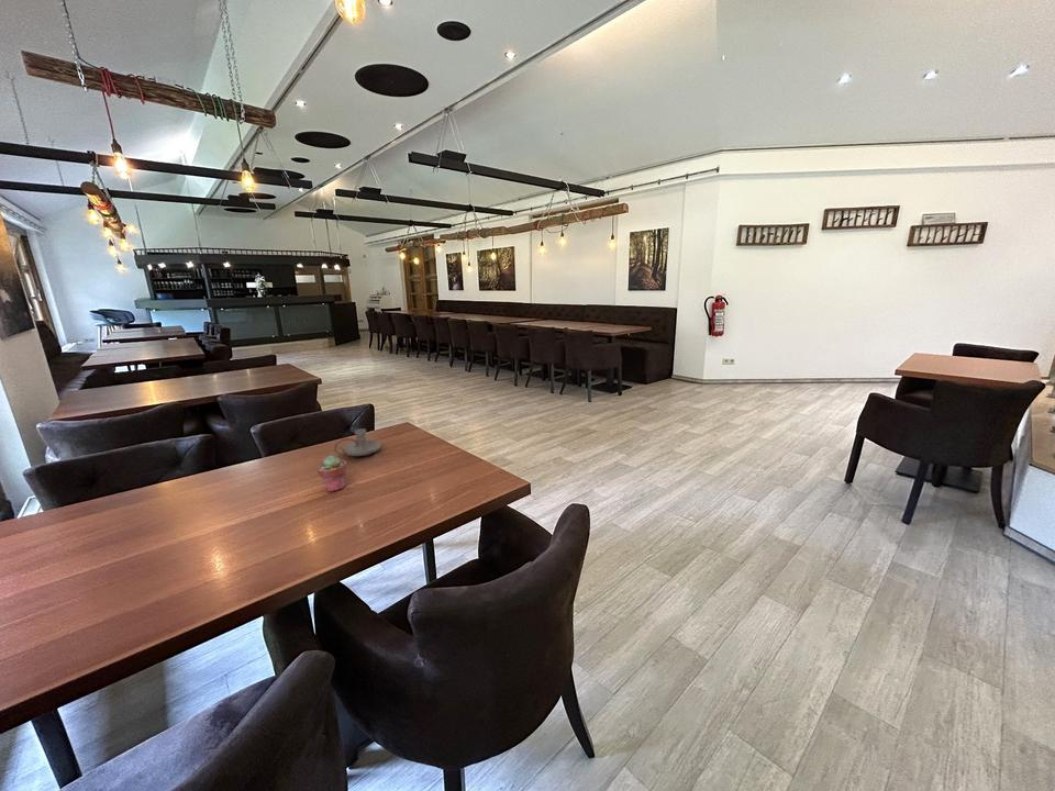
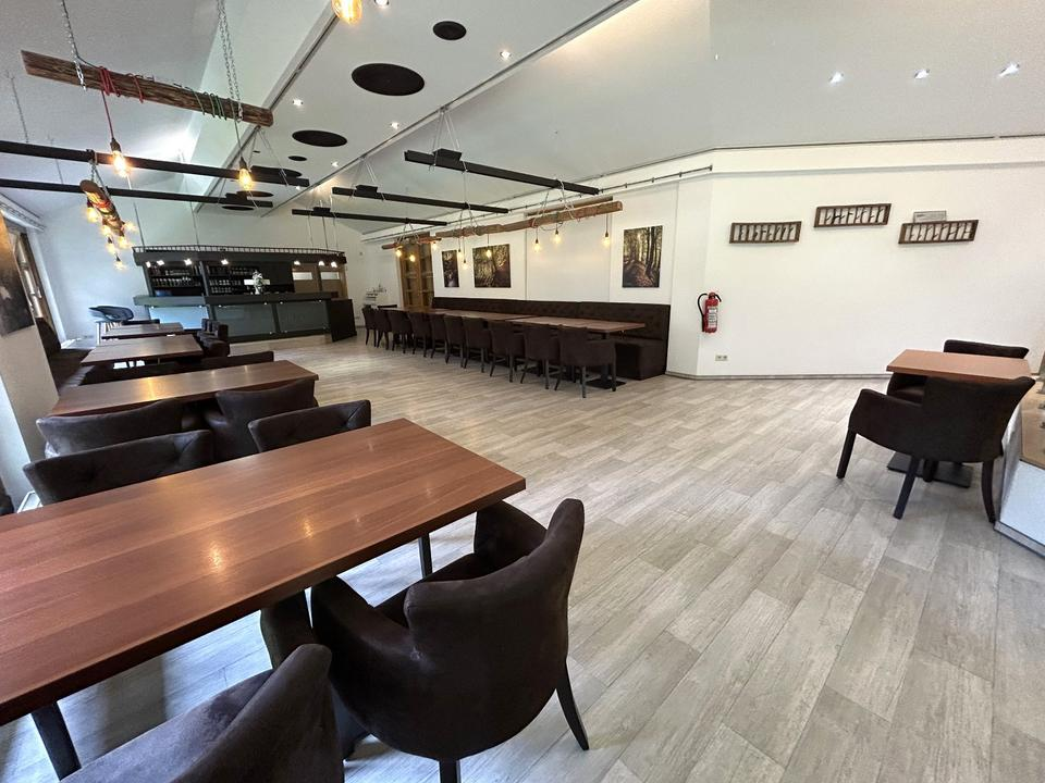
- potted succulent (333, 471)
- candle holder (357, 442)
